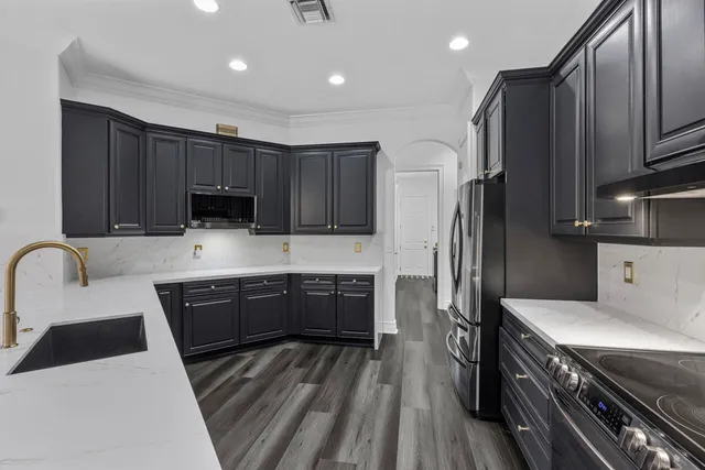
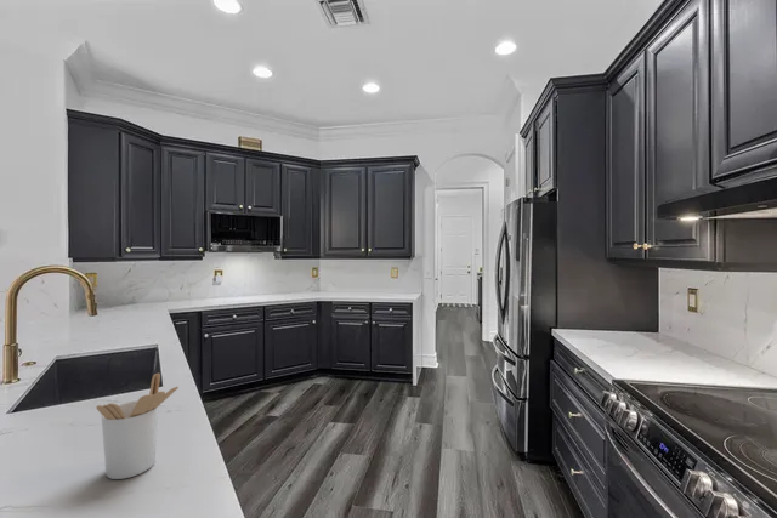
+ utensil holder (140, 426)
